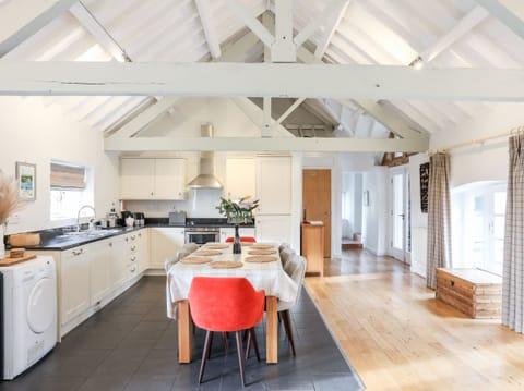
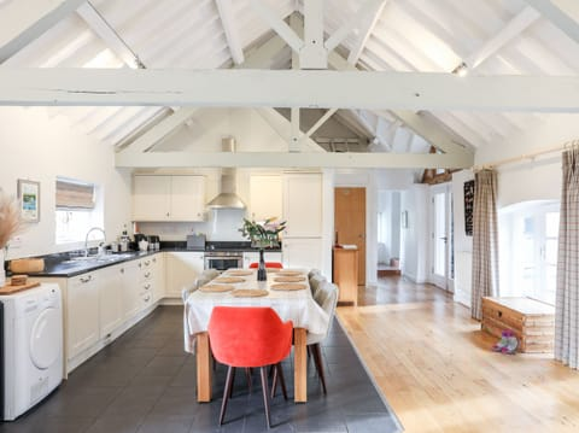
+ boots (505, 340)
